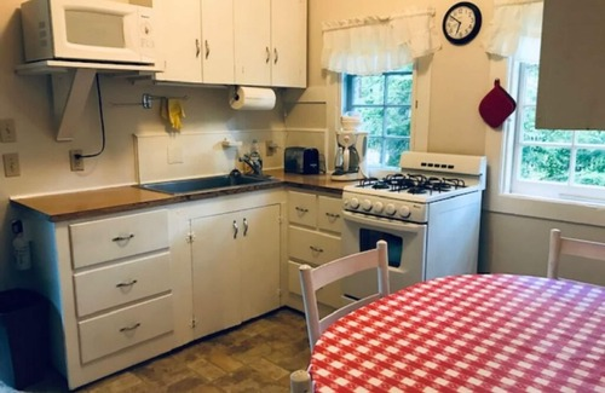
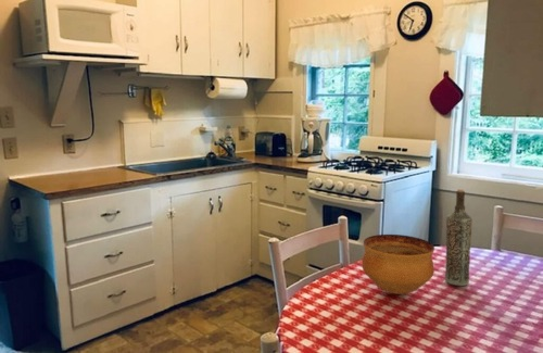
+ bowl (396, 267)
+ bottle (458, 237)
